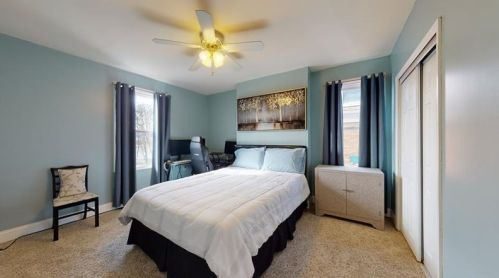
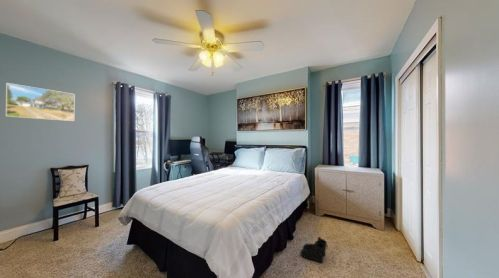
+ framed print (43, 104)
+ boots (313, 246)
